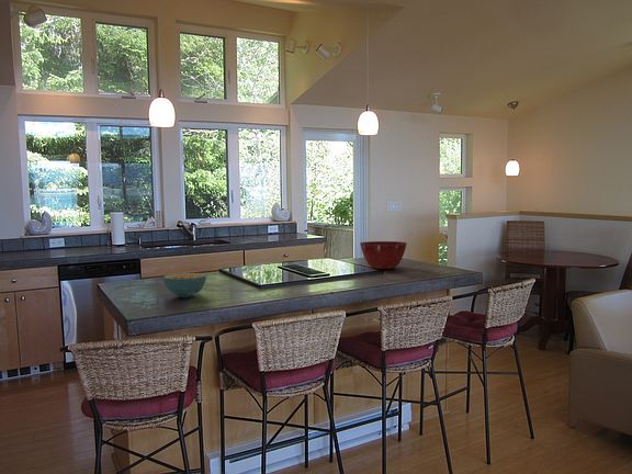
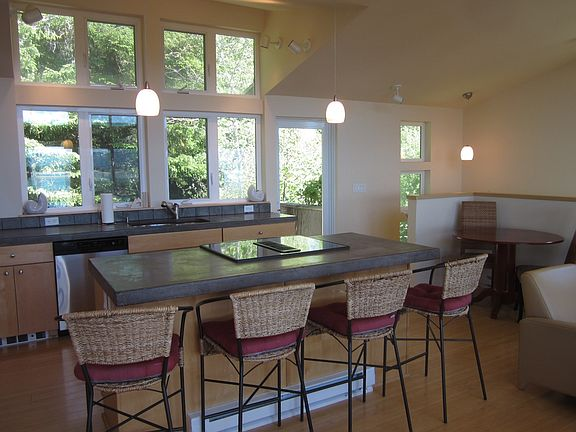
- cereal bowl (185, 285)
- mixing bowl (383, 255)
